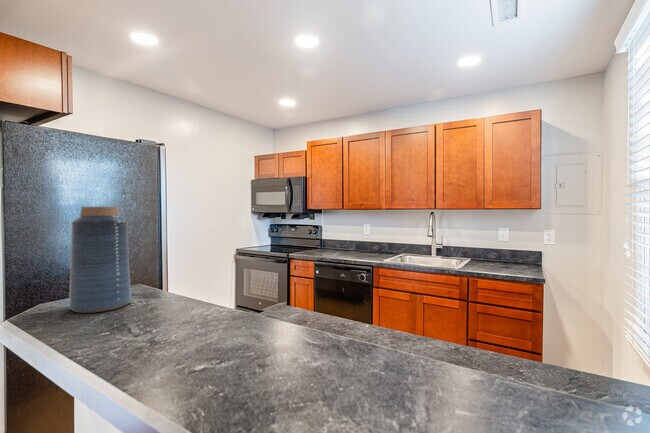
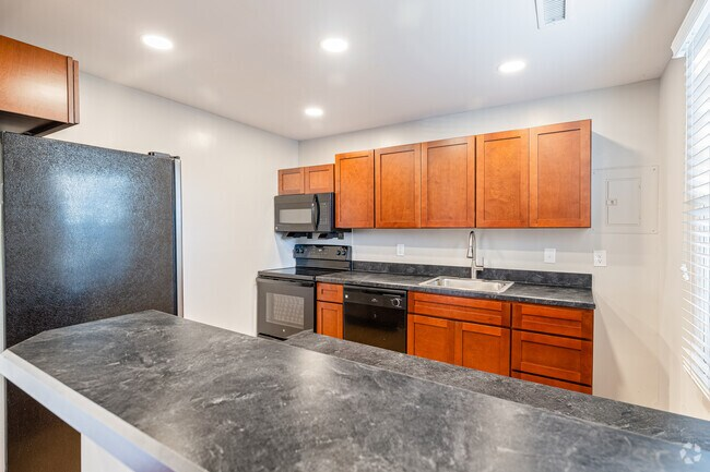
- vase (100, 256)
